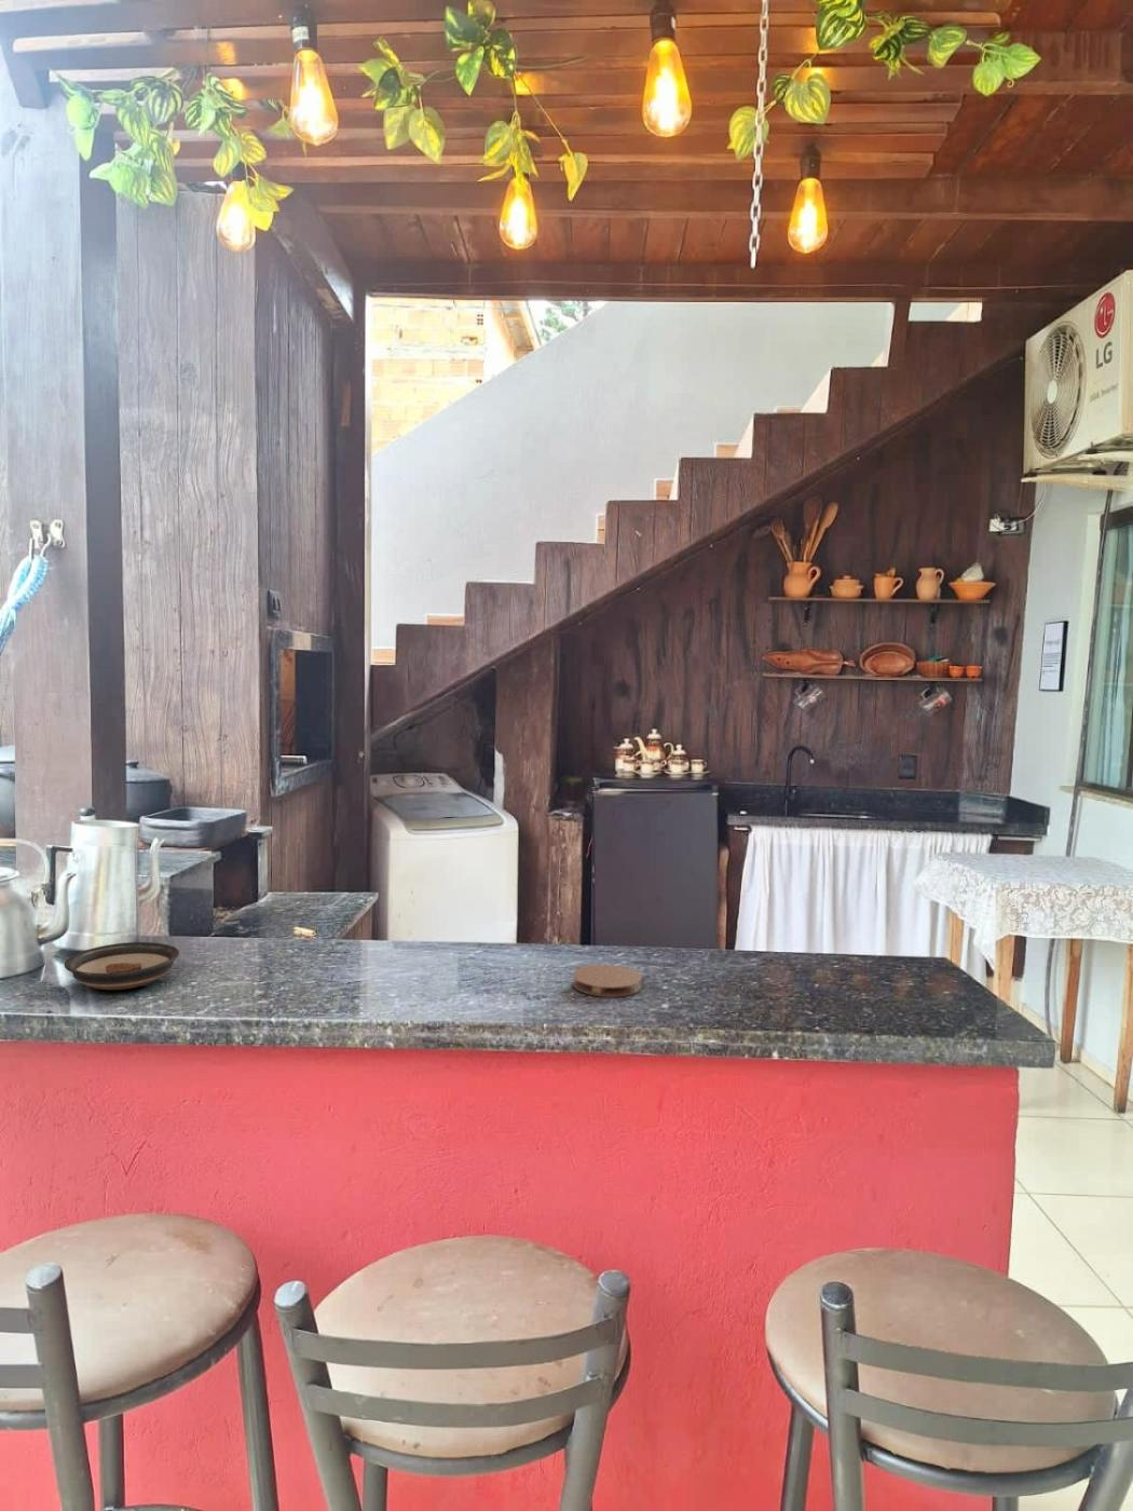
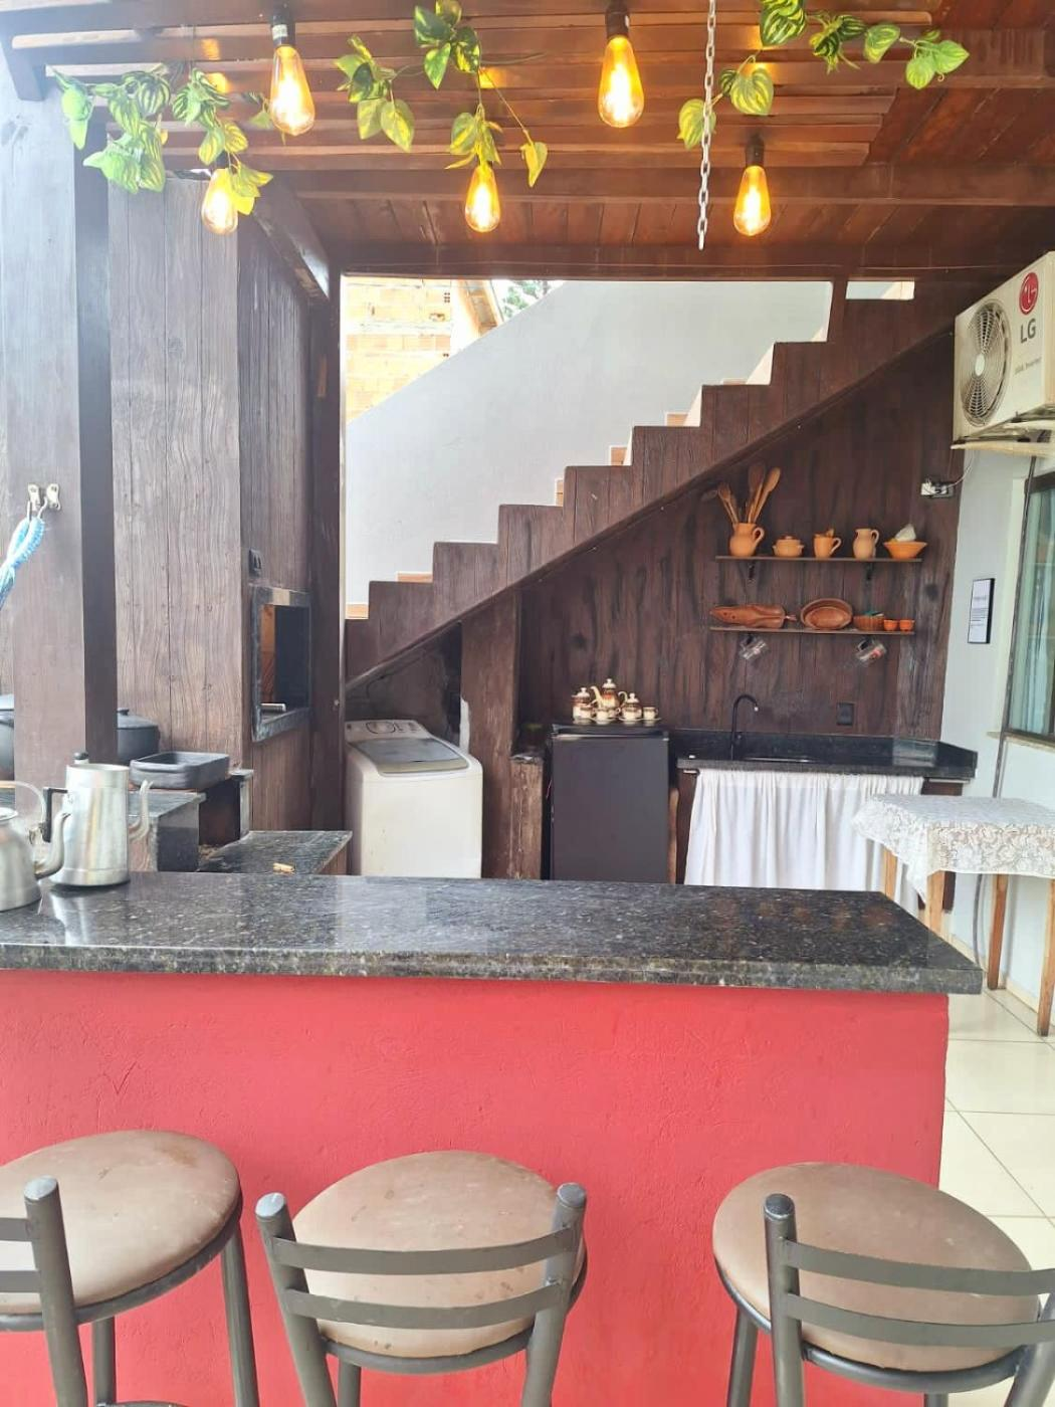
- coaster (607, 980)
- saucer (123, 970)
